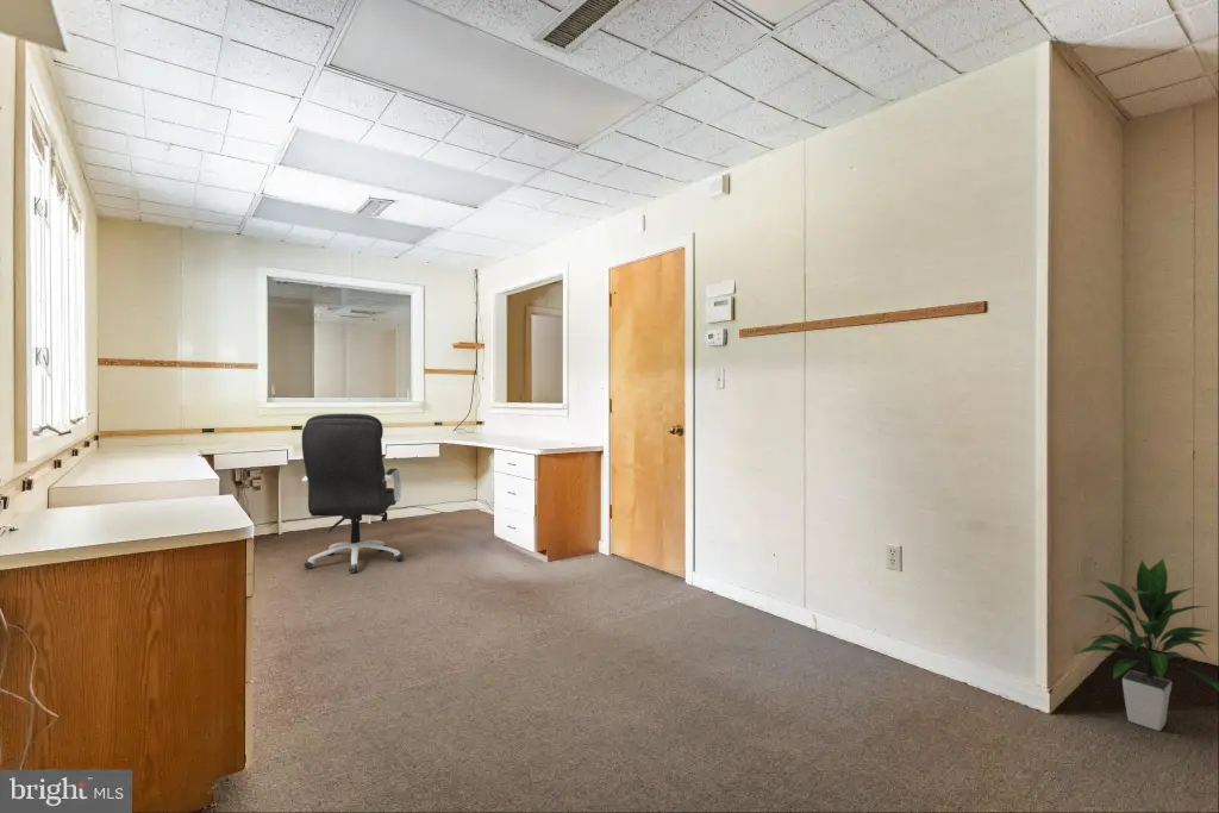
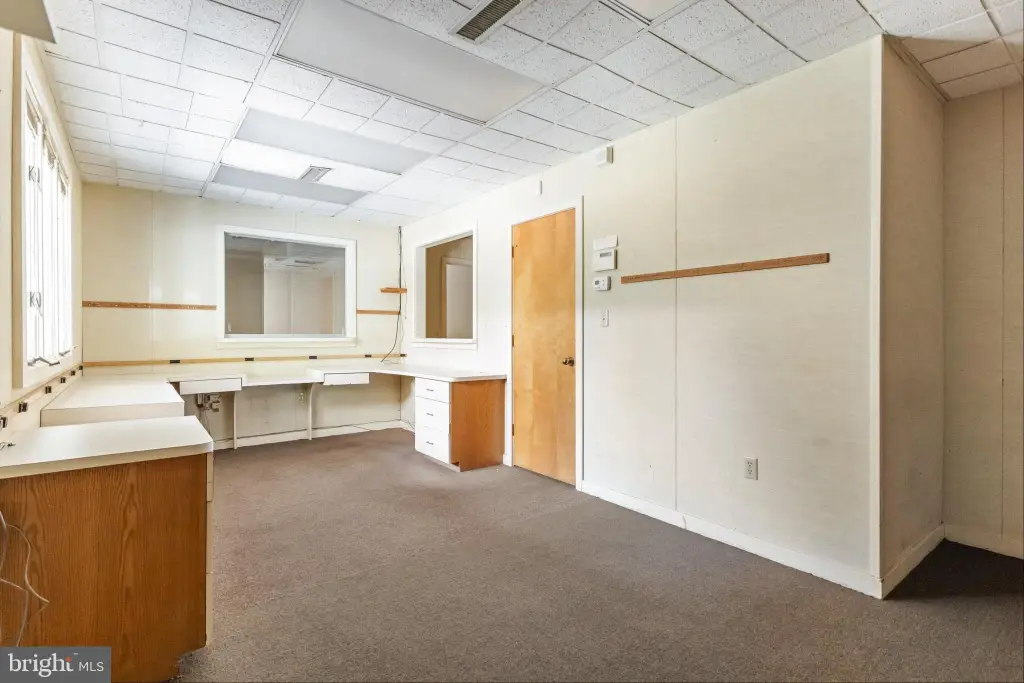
- office chair (356, 488)
- indoor plant (1154, 644)
